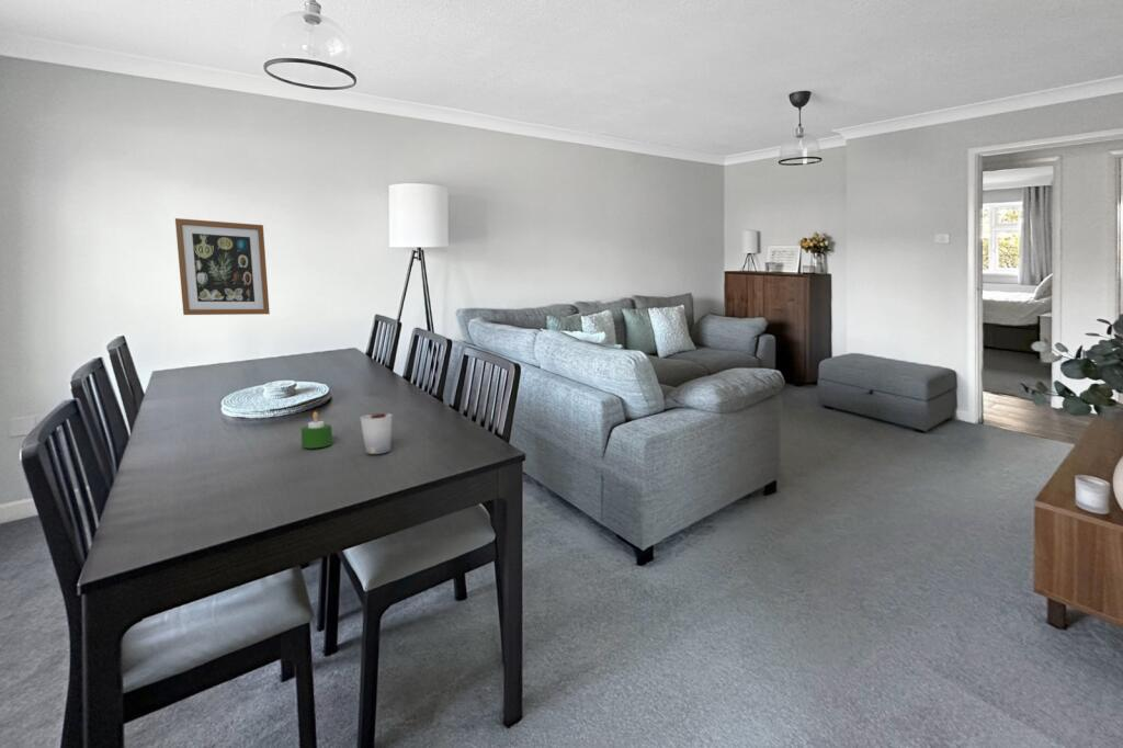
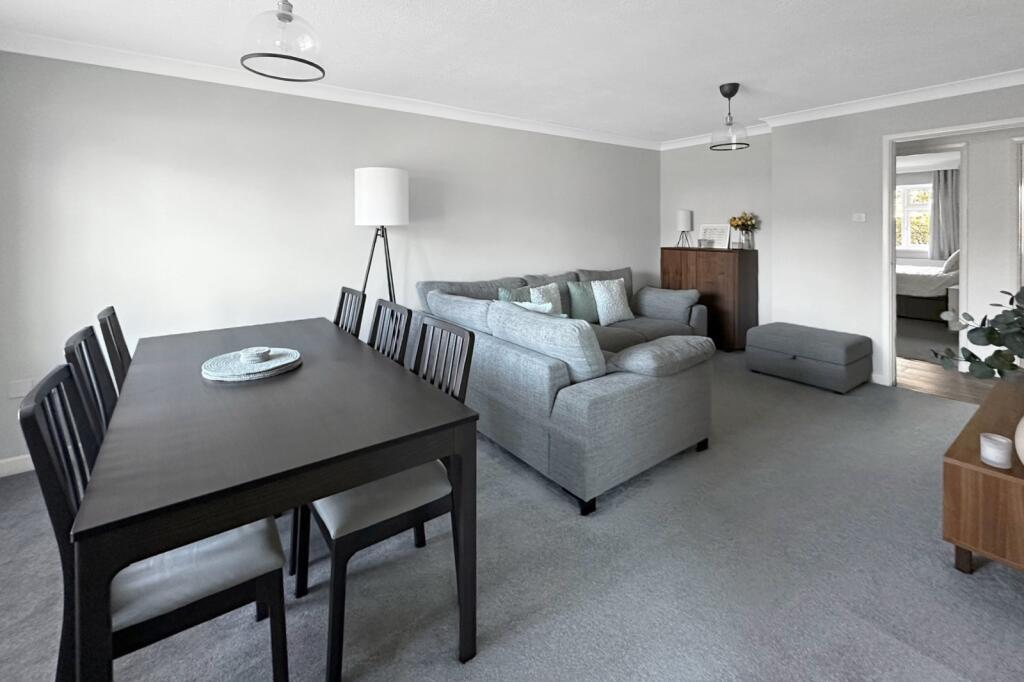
- candle (316, 428)
- cup (374, 432)
- wall art (224, 268)
